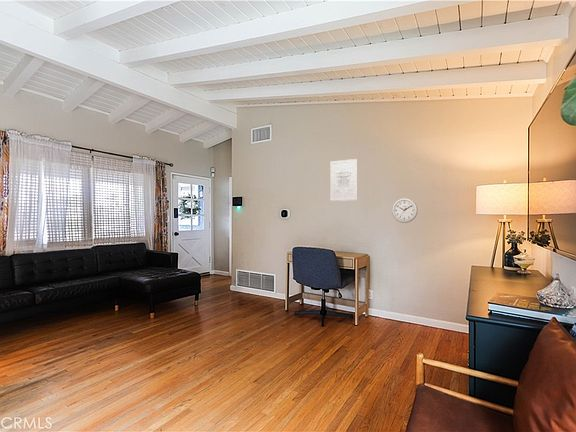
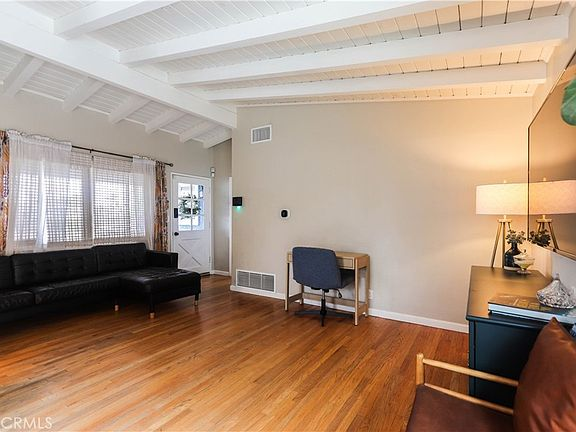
- wall clock (404, 210)
- wall art (343, 180)
